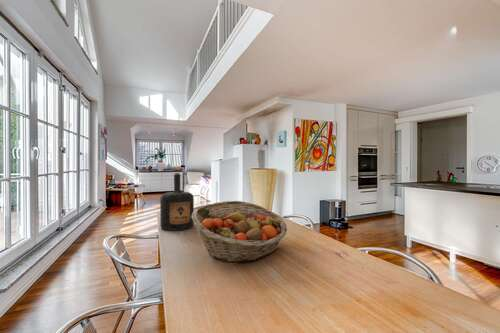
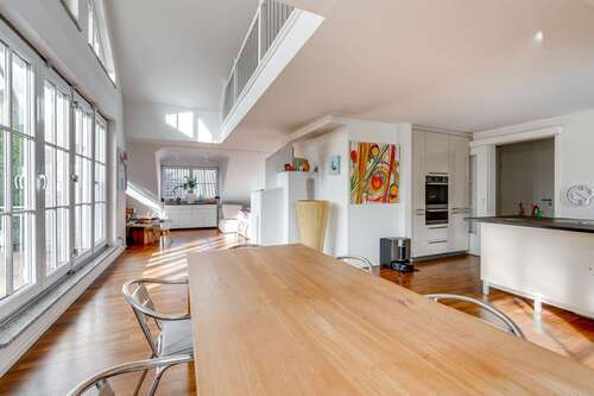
- bottle (177, 199)
- fruit basket (241, 227)
